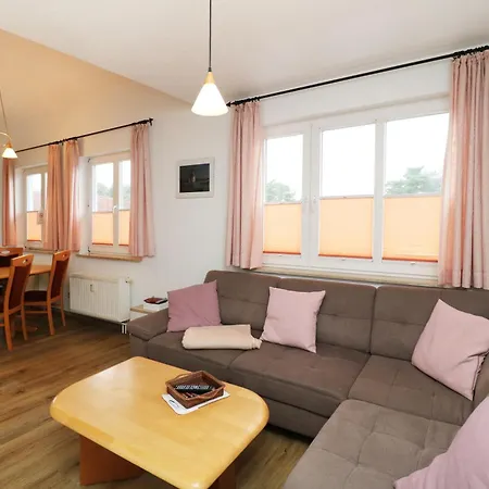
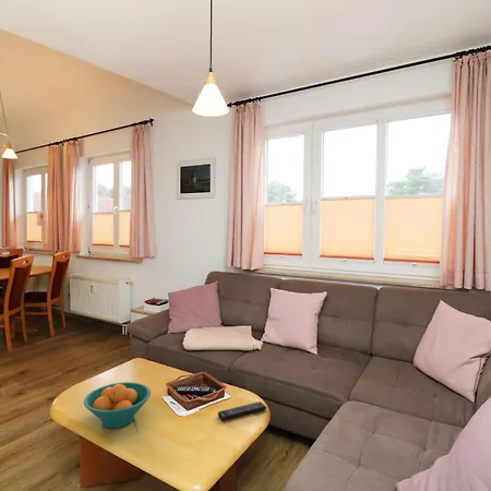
+ remote control (242, 410)
+ fruit bowl (118, 402)
